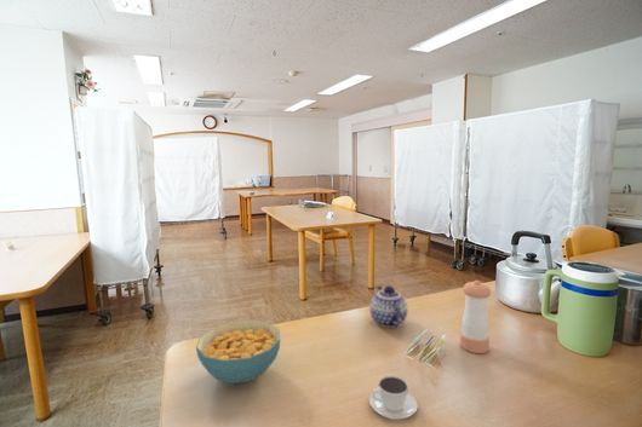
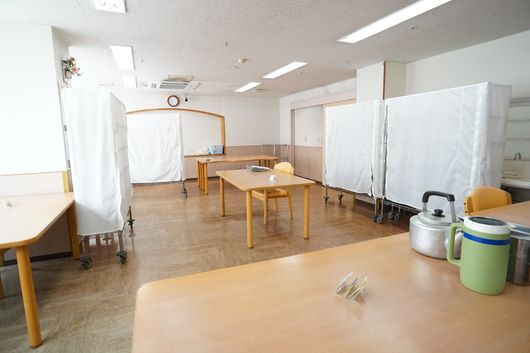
- teapot (388, 304)
- cereal bowl (240, 356)
- teacup (392, 394)
- pepper shaker (475, 313)
